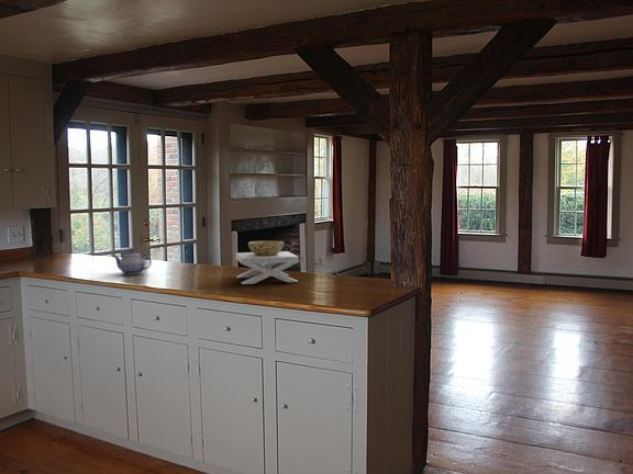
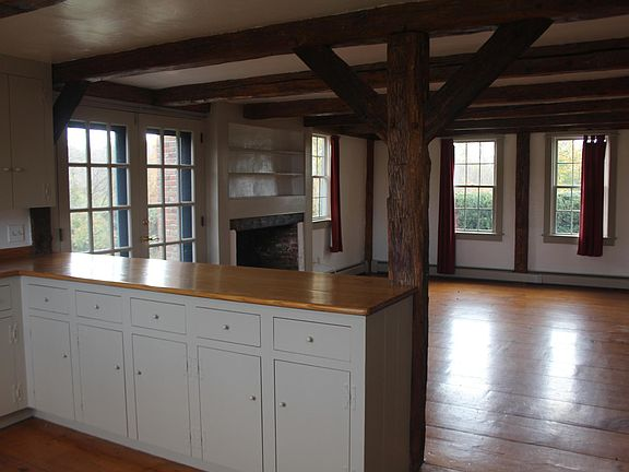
- teapot (132, 261)
- decorative bowl (266, 260)
